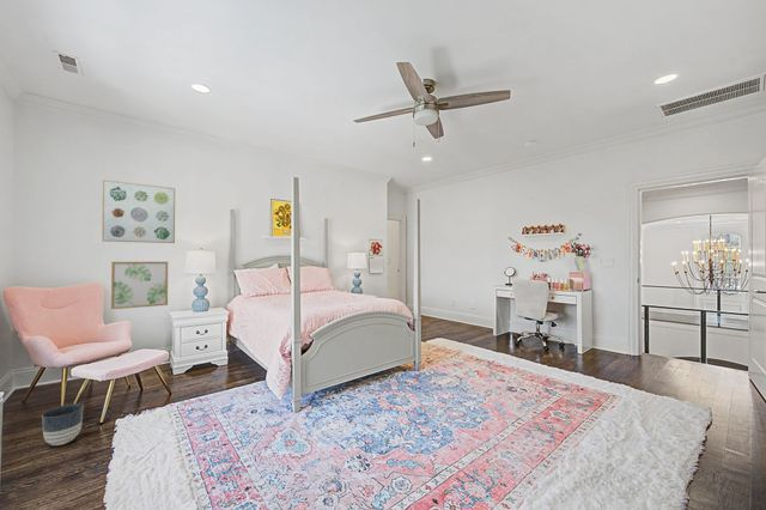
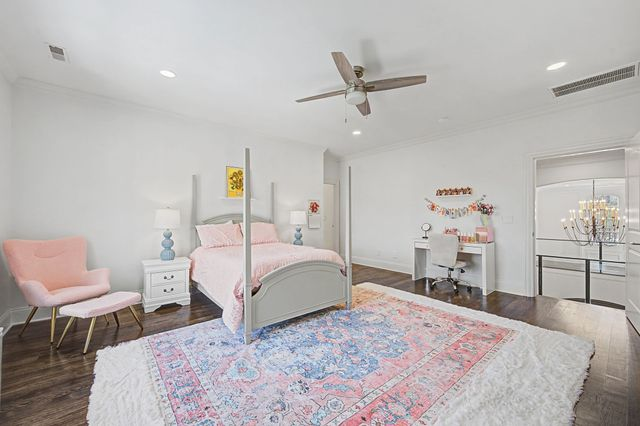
- wall art (140, 284)
- wall art (140, 213)
- planter (62, 426)
